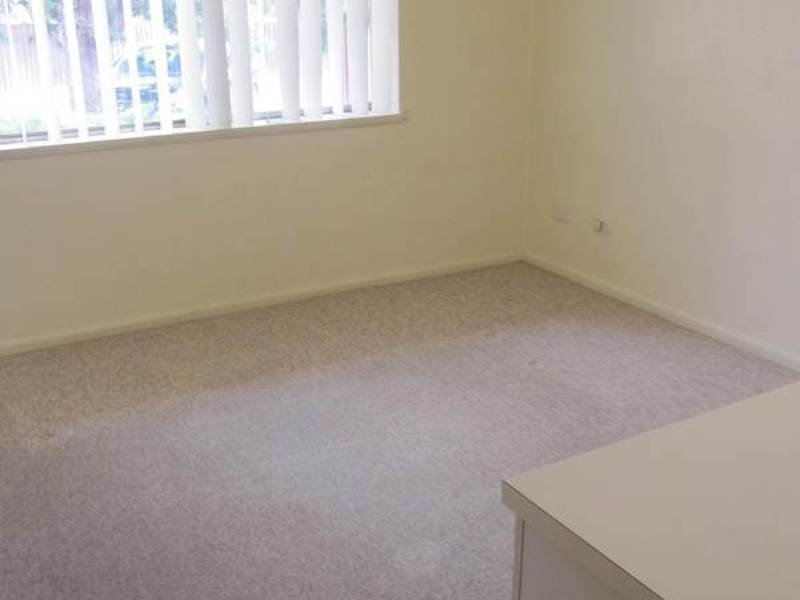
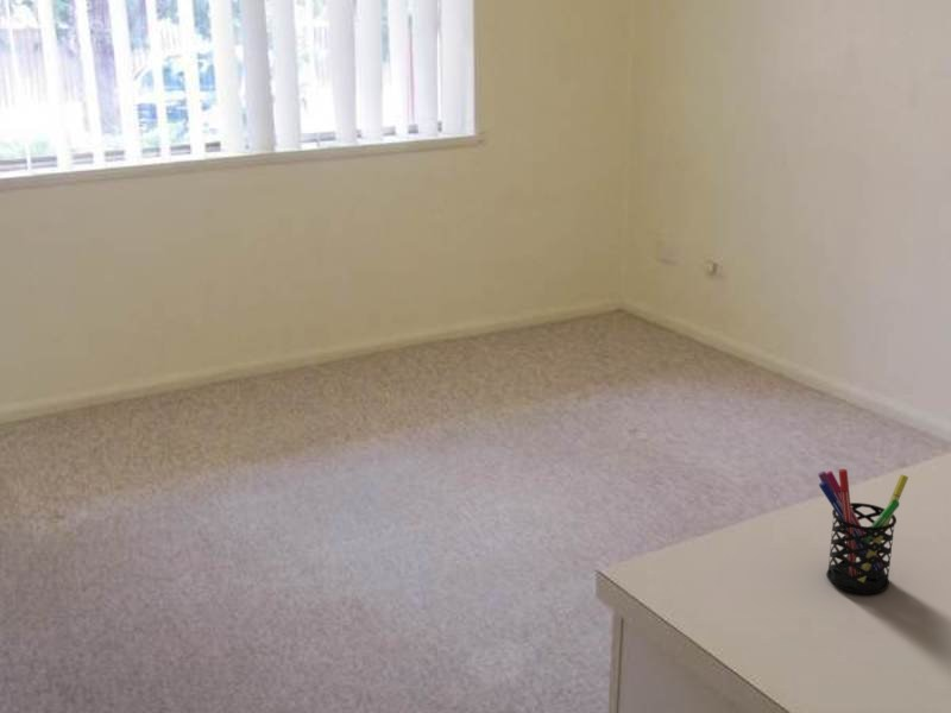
+ pen holder (864, 526)
